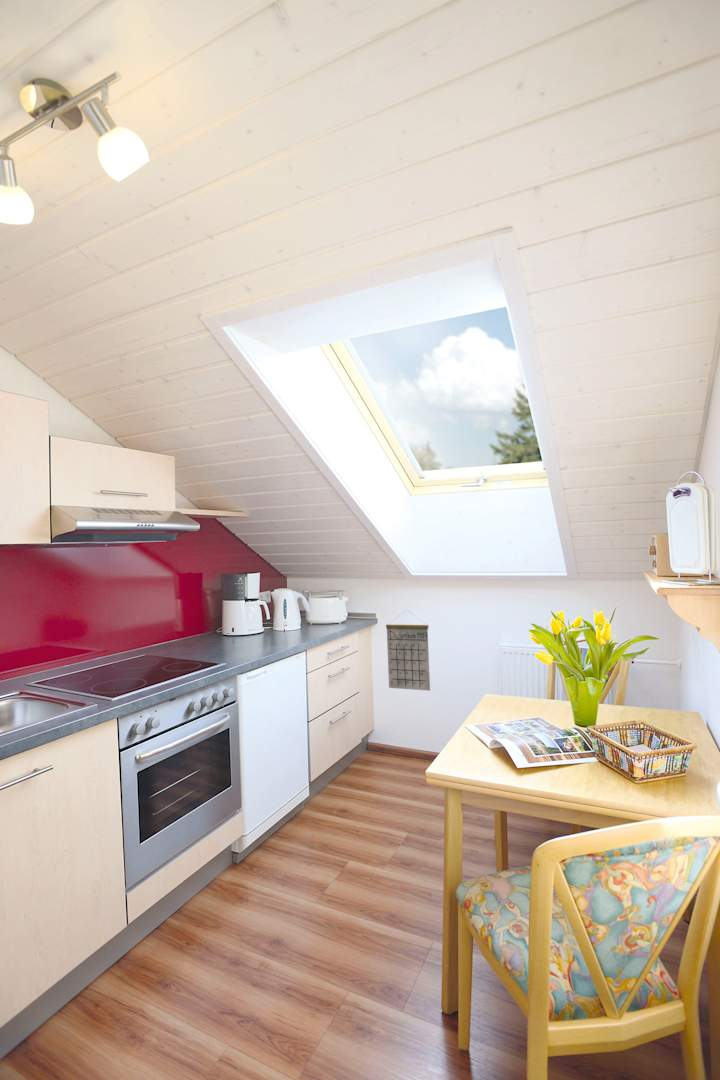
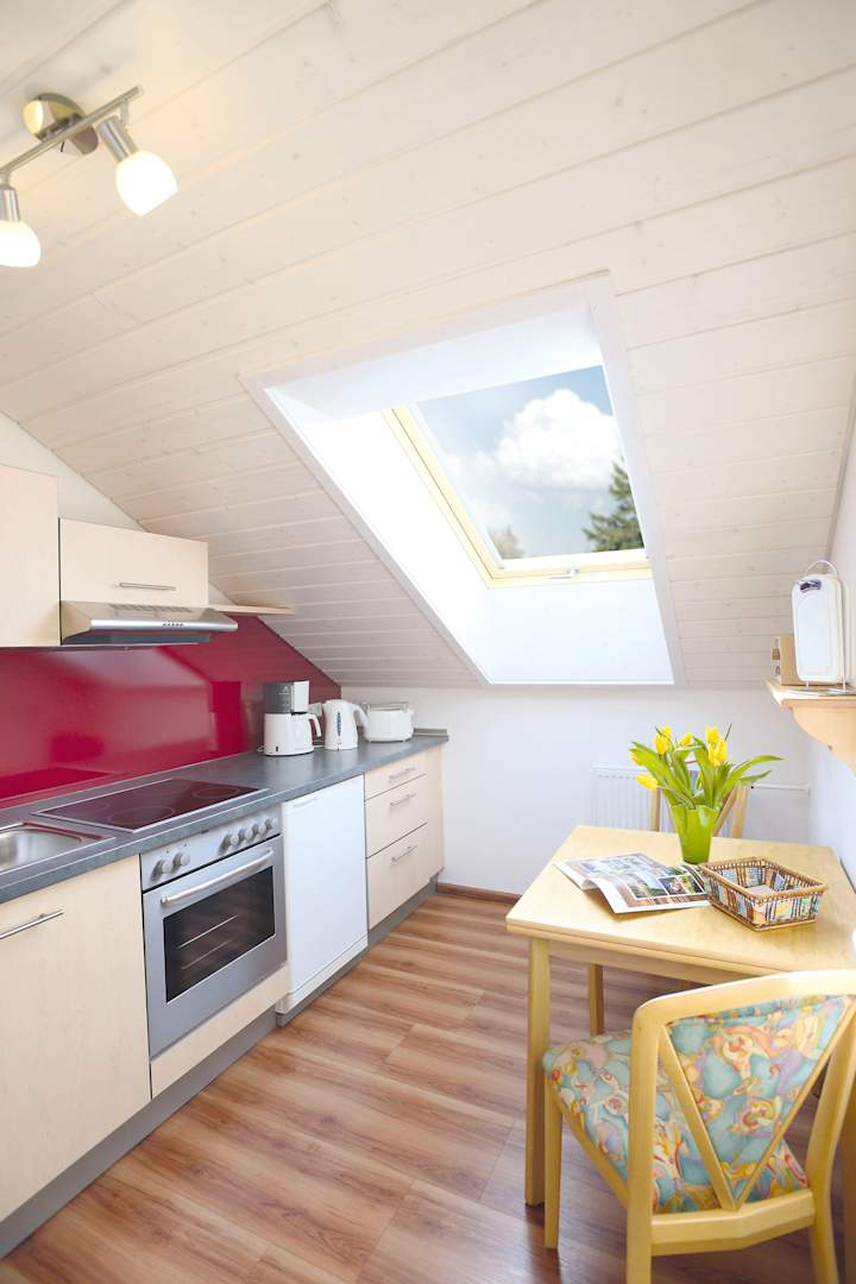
- calendar (407, 649)
